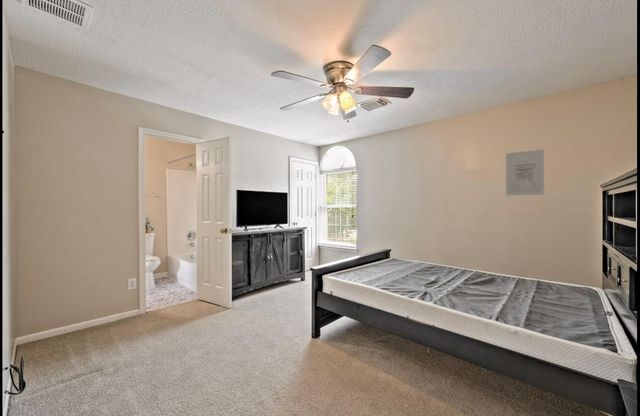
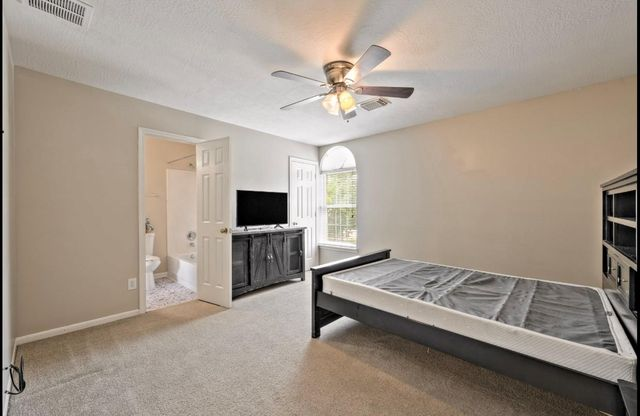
- wall art (524, 173)
